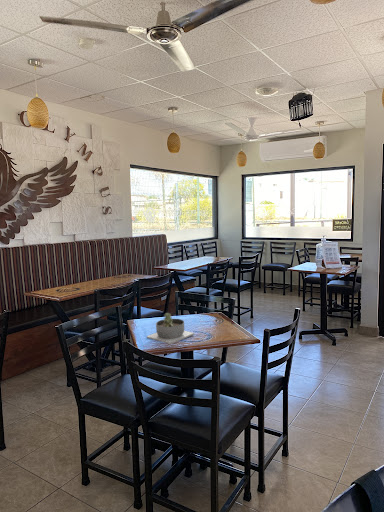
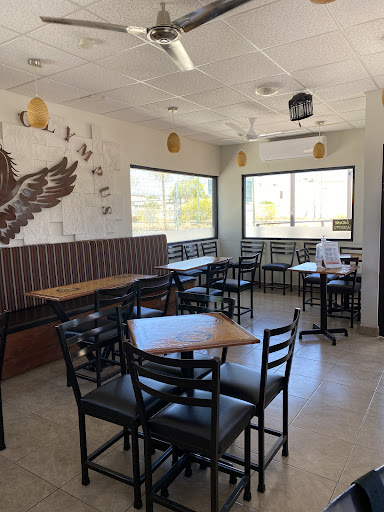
- succulent planter (169, 324)
